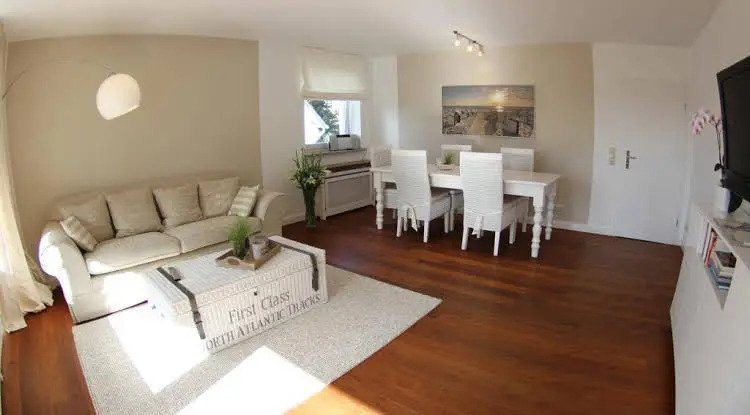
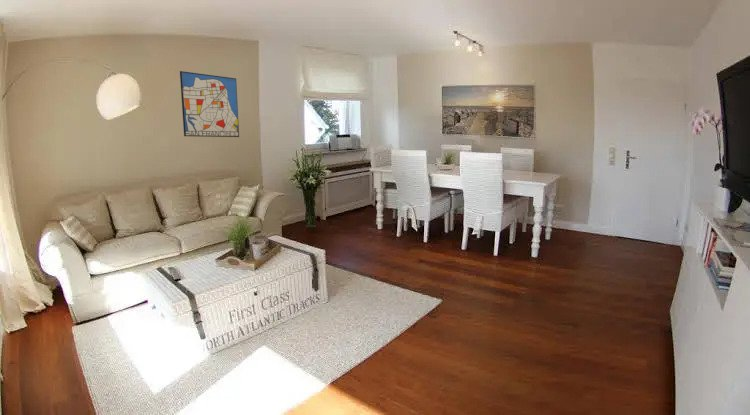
+ wall art (211, 106)
